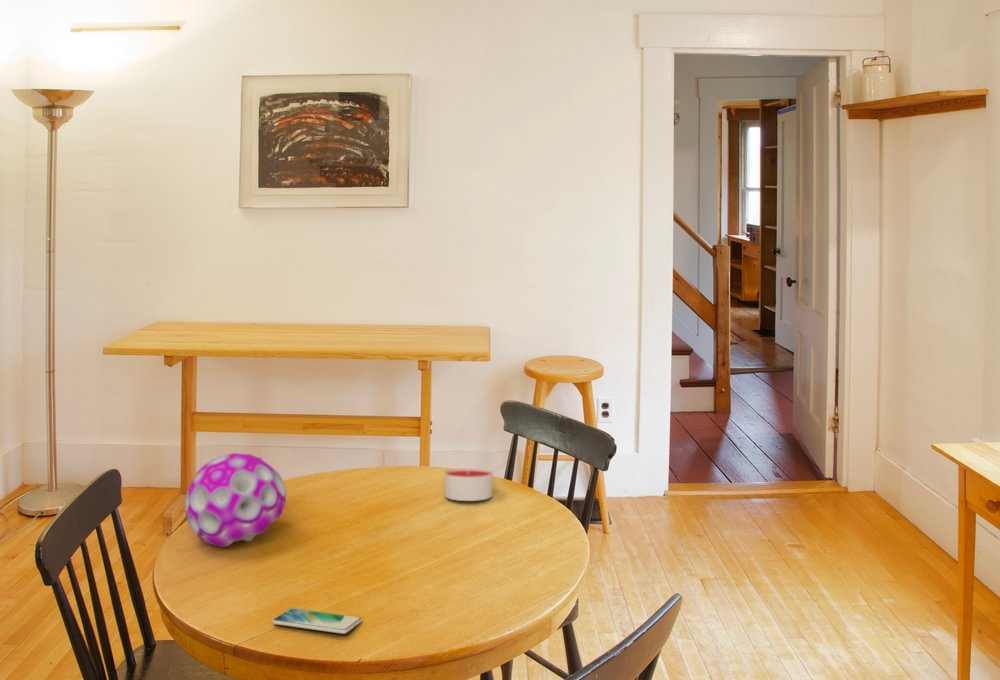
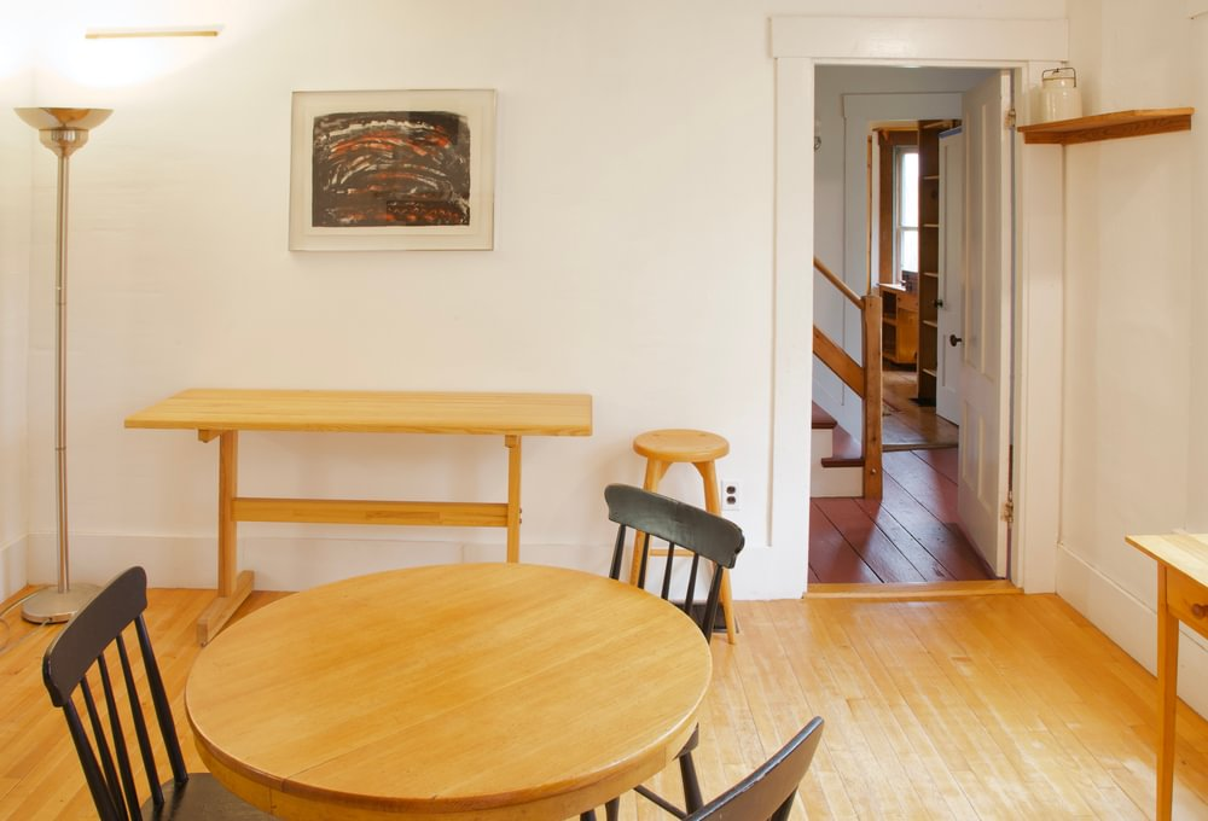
- candle (468, 483)
- decorative ball (236, 497)
- smartphone (317, 620)
